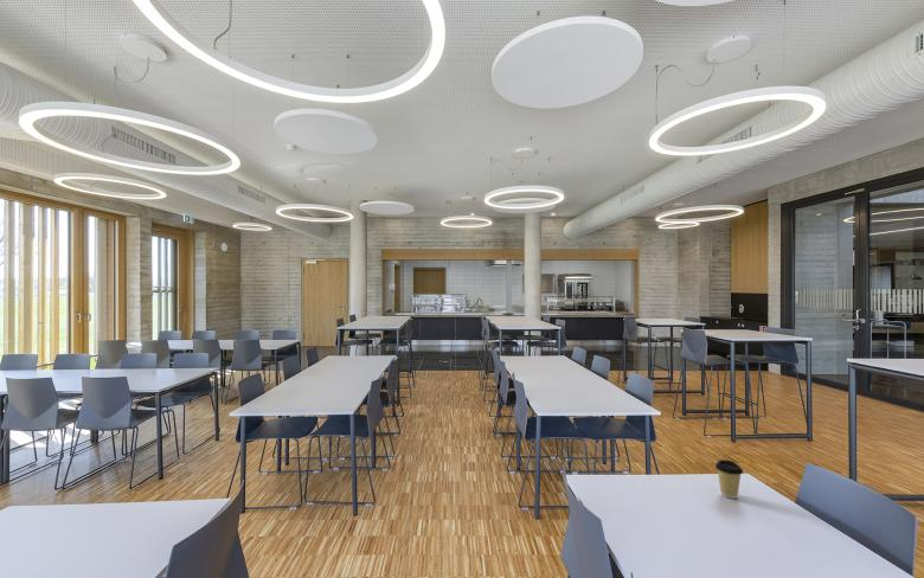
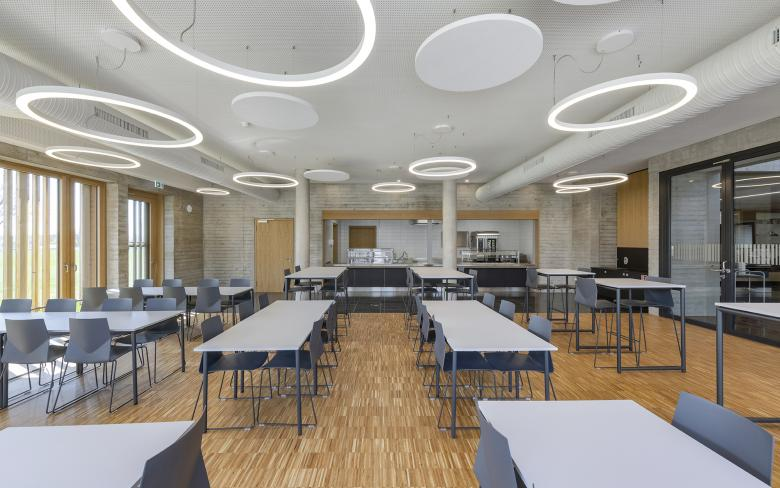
- coffee cup (729, 479)
